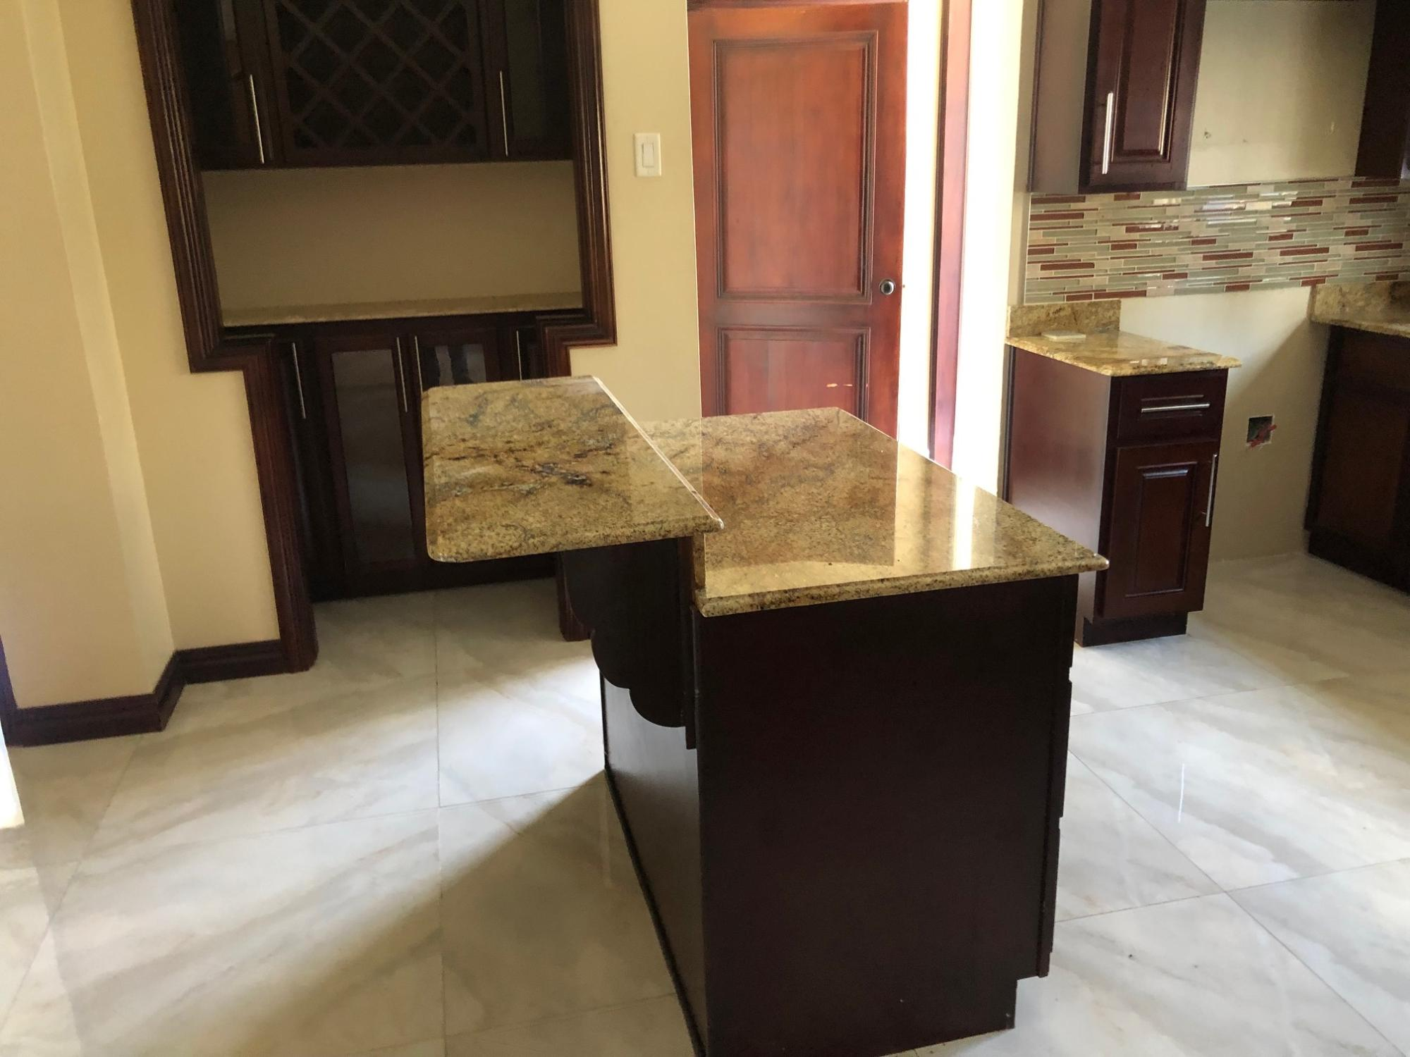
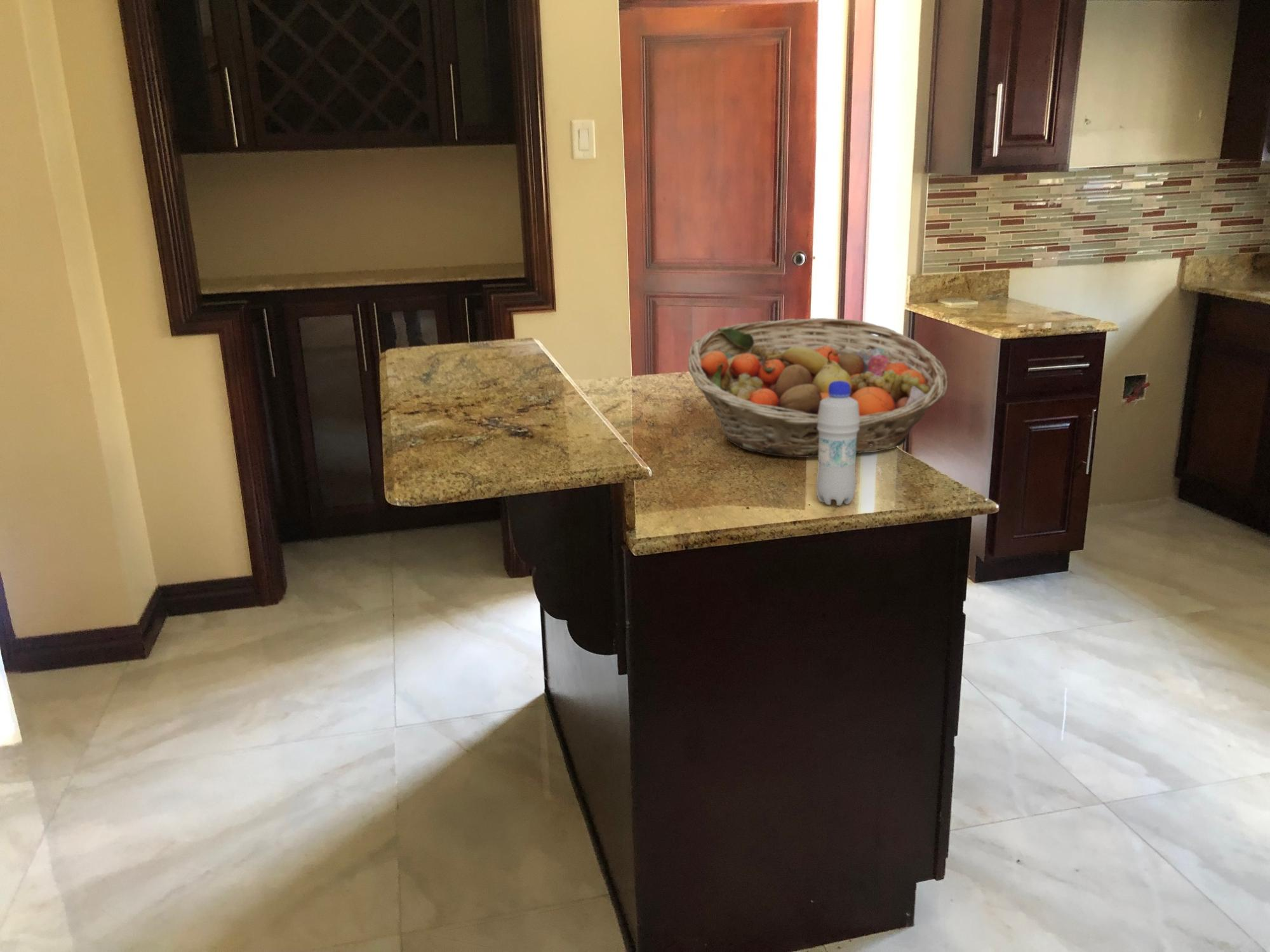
+ fruit basket (814, 384)
+ bottle (837, 442)
